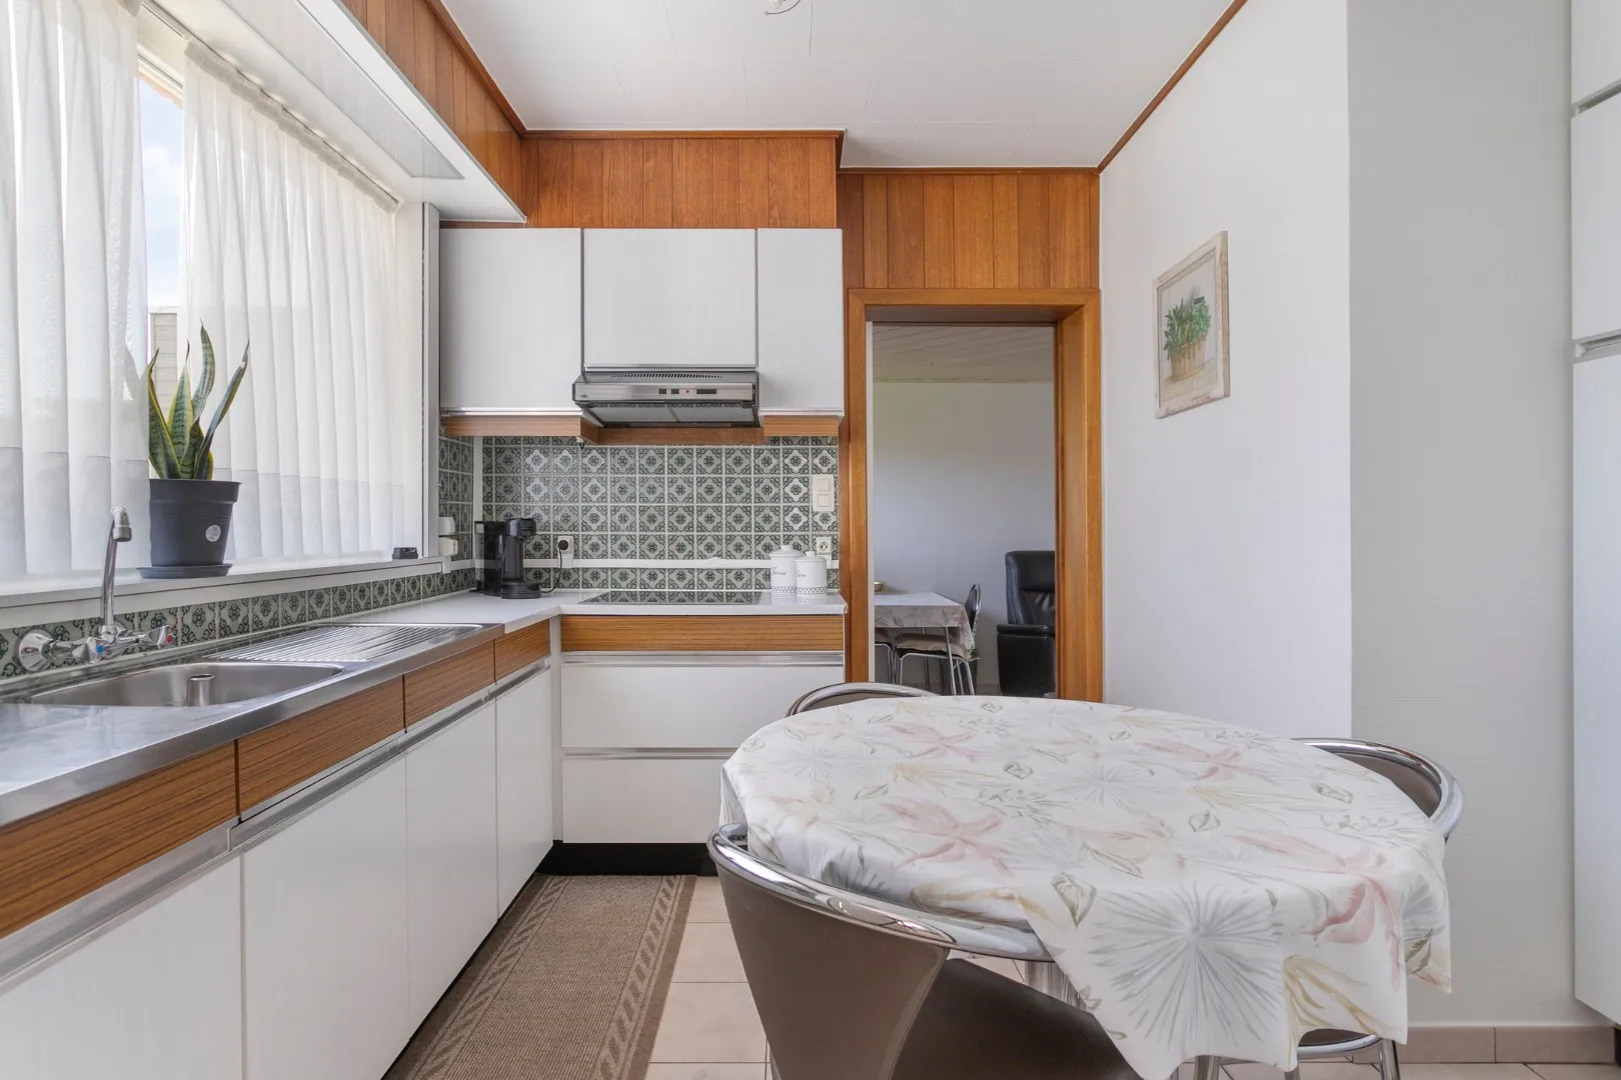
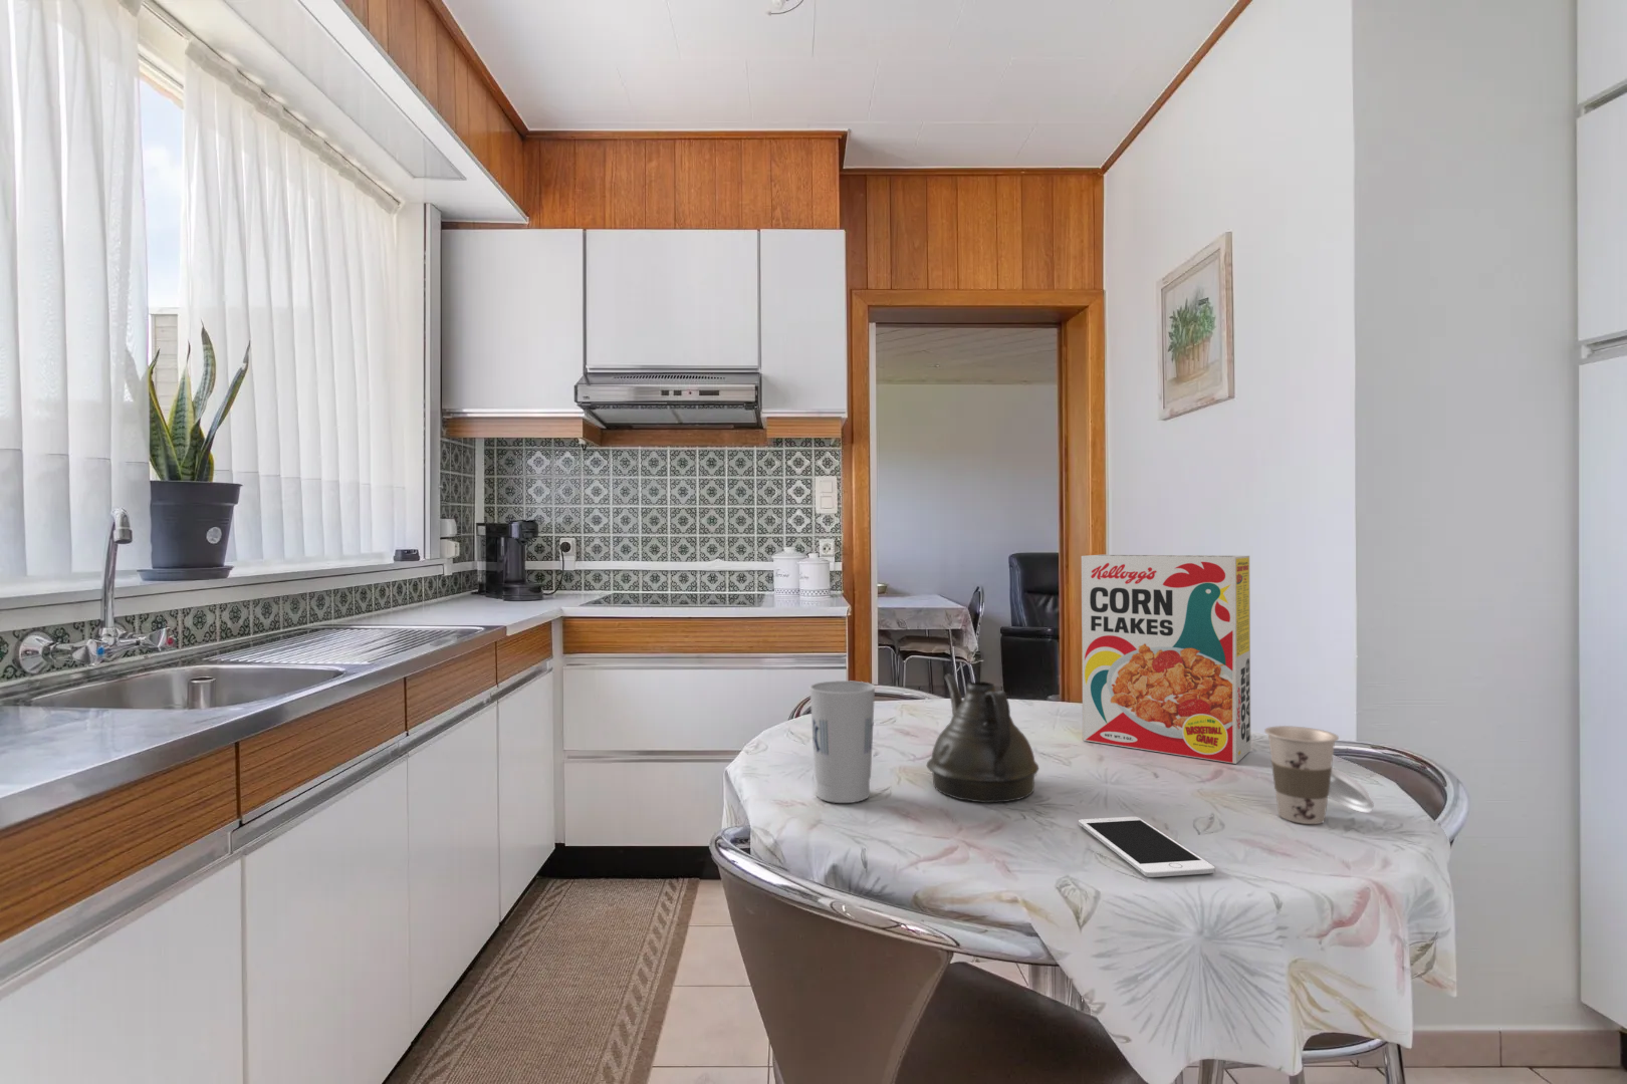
+ cell phone (1140, 844)
+ cup (1317, 773)
+ cup (843, 740)
+ teapot (976, 730)
+ cereal box (1163, 651)
